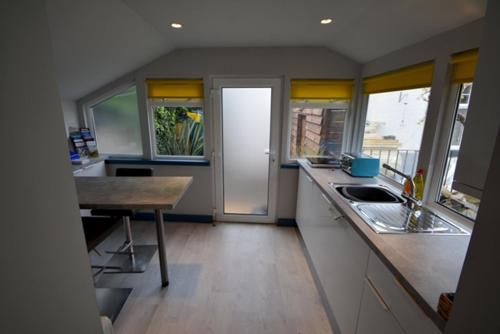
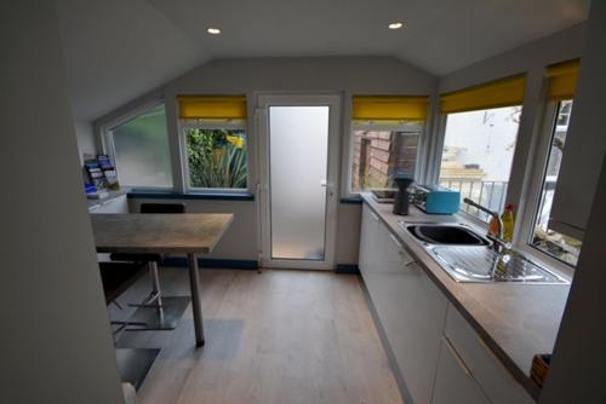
+ coffee maker (401, 196)
